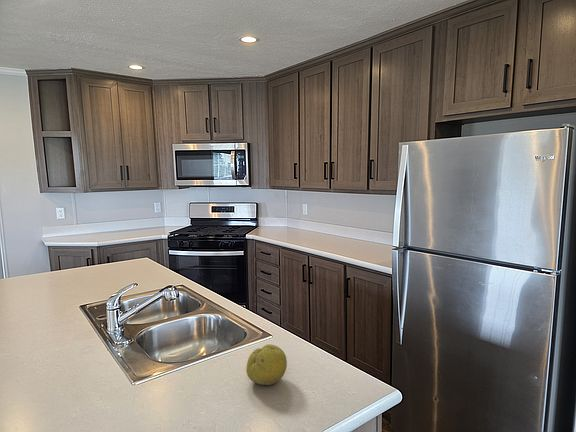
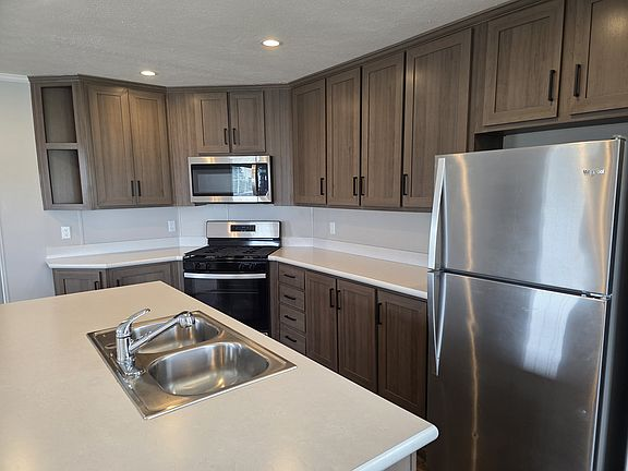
- fruit (267, 364)
